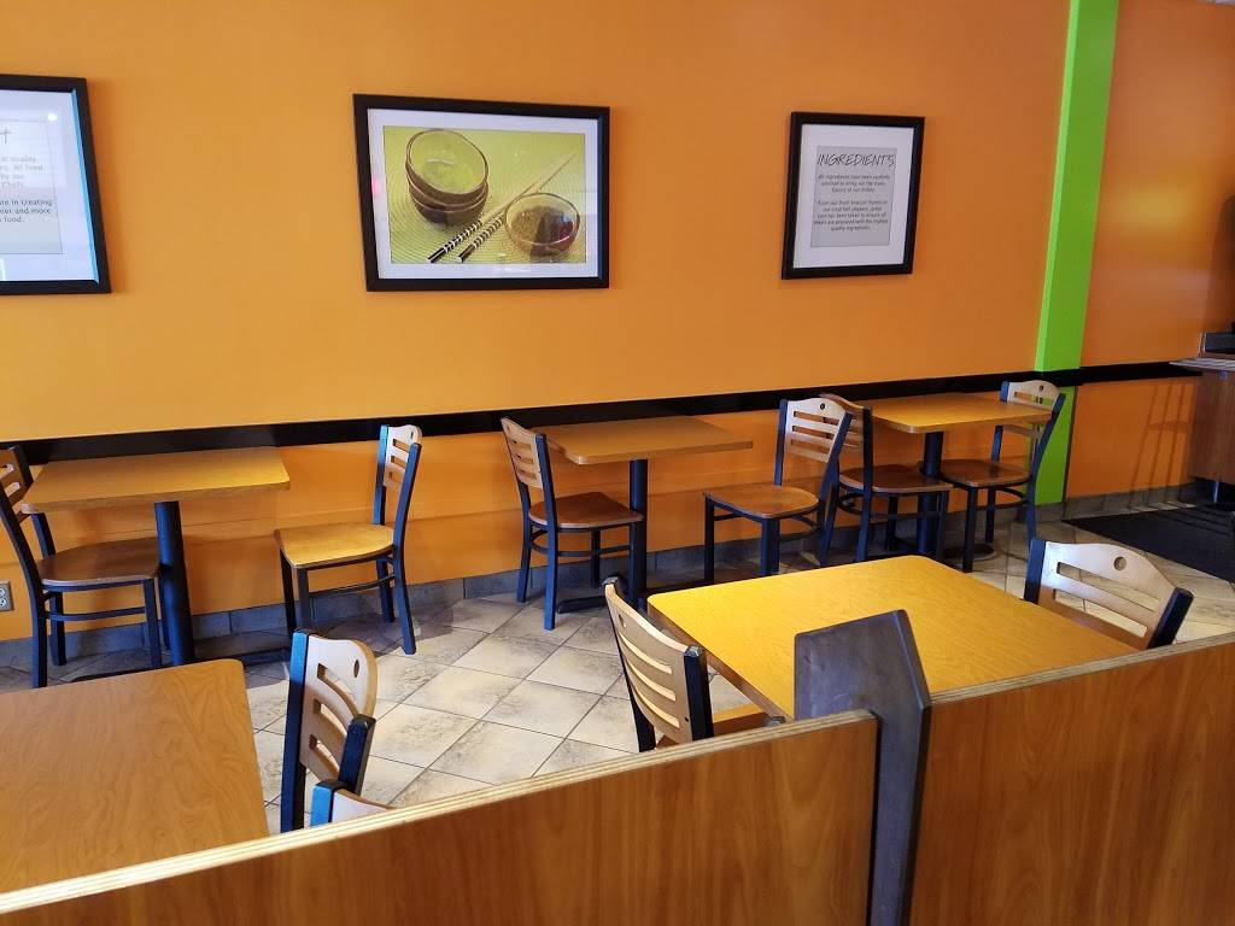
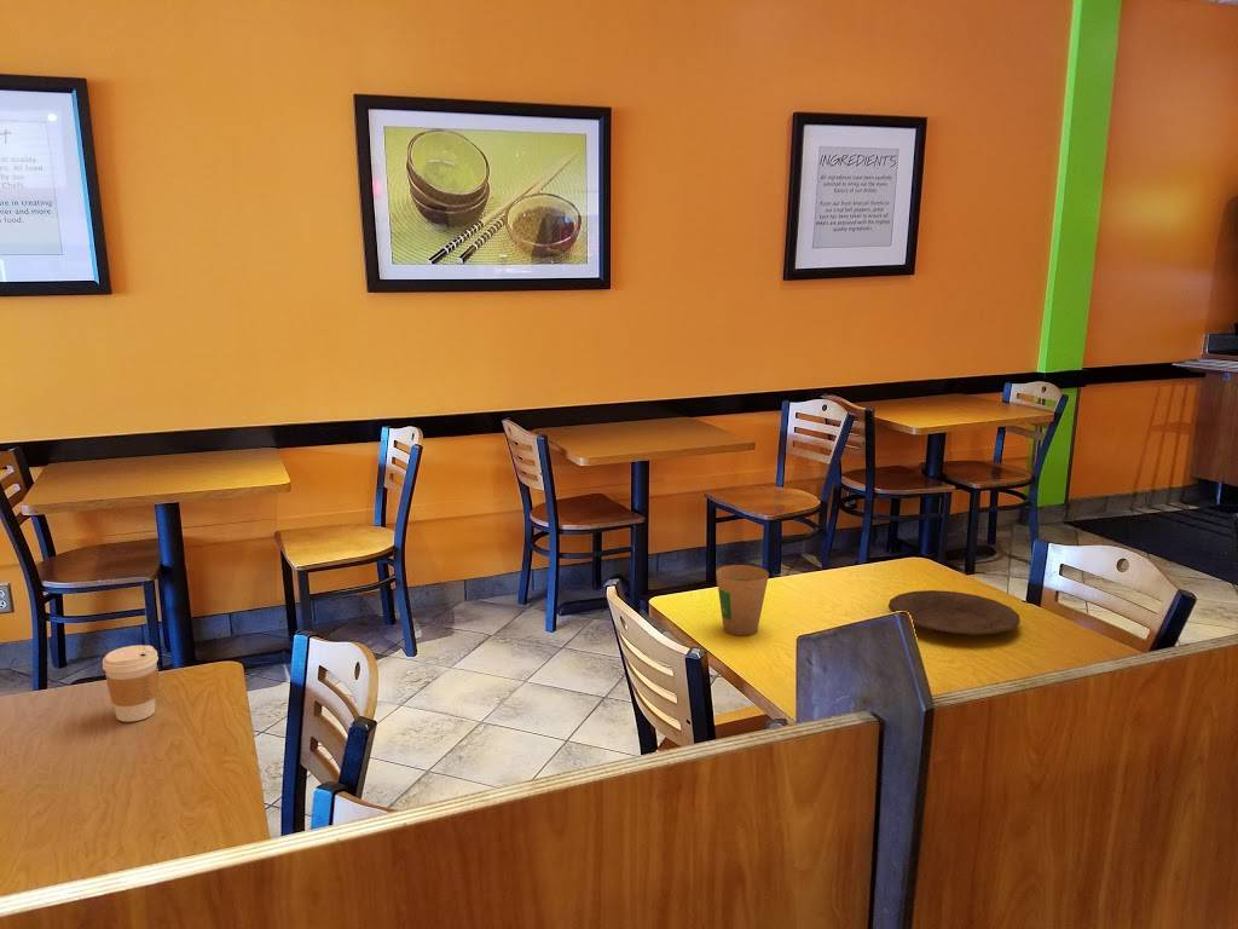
+ coffee cup (132, 682)
+ paper cup (741, 600)
+ plate (951, 616)
